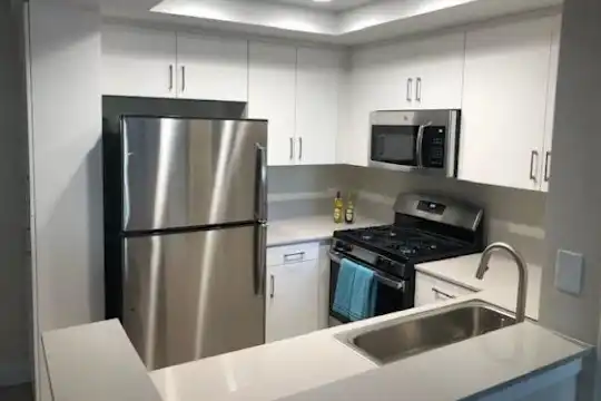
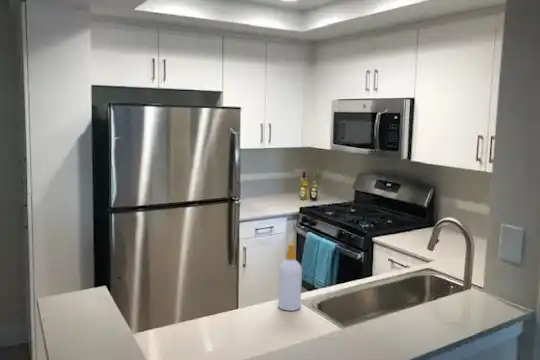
+ soap bottle (290, 275)
